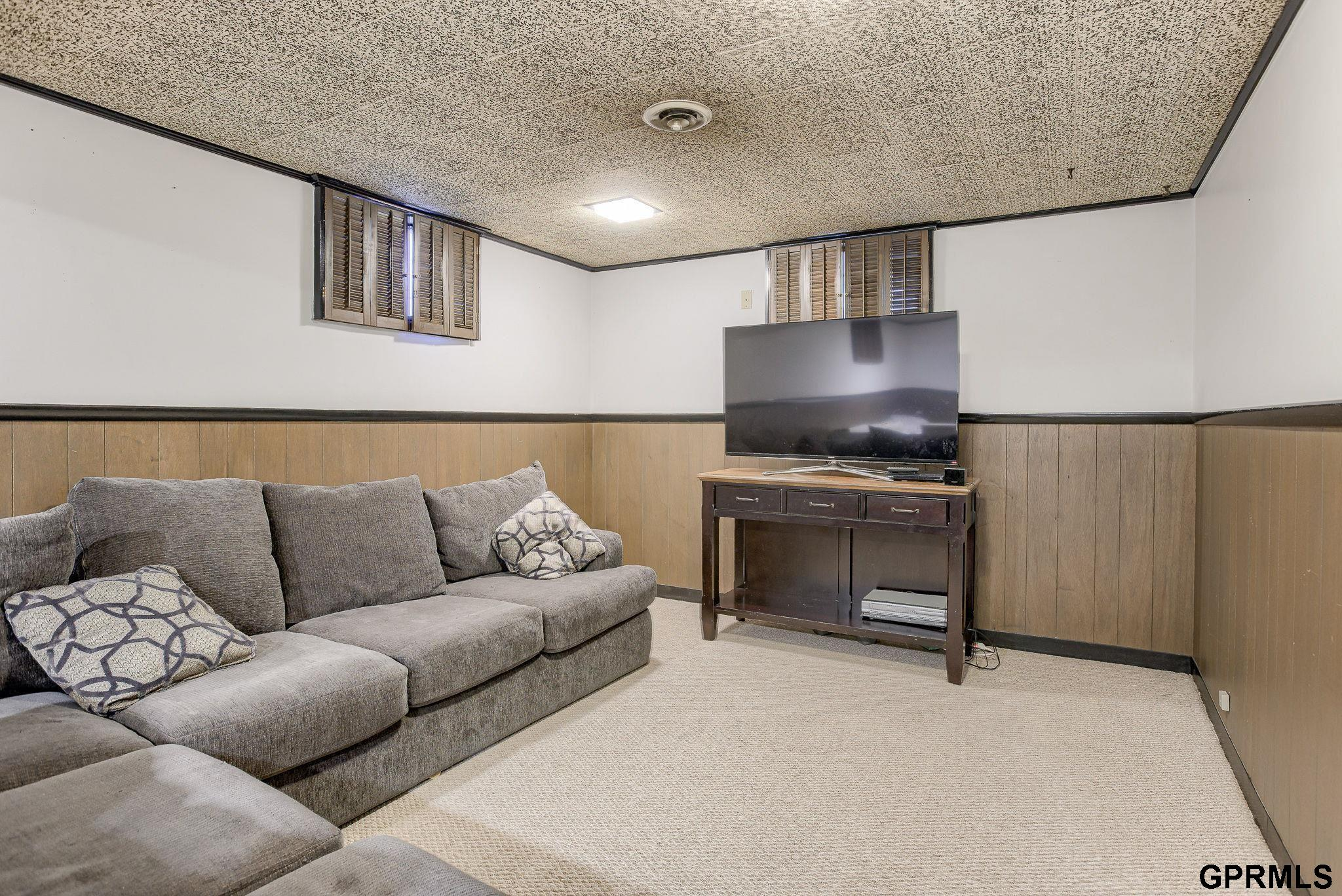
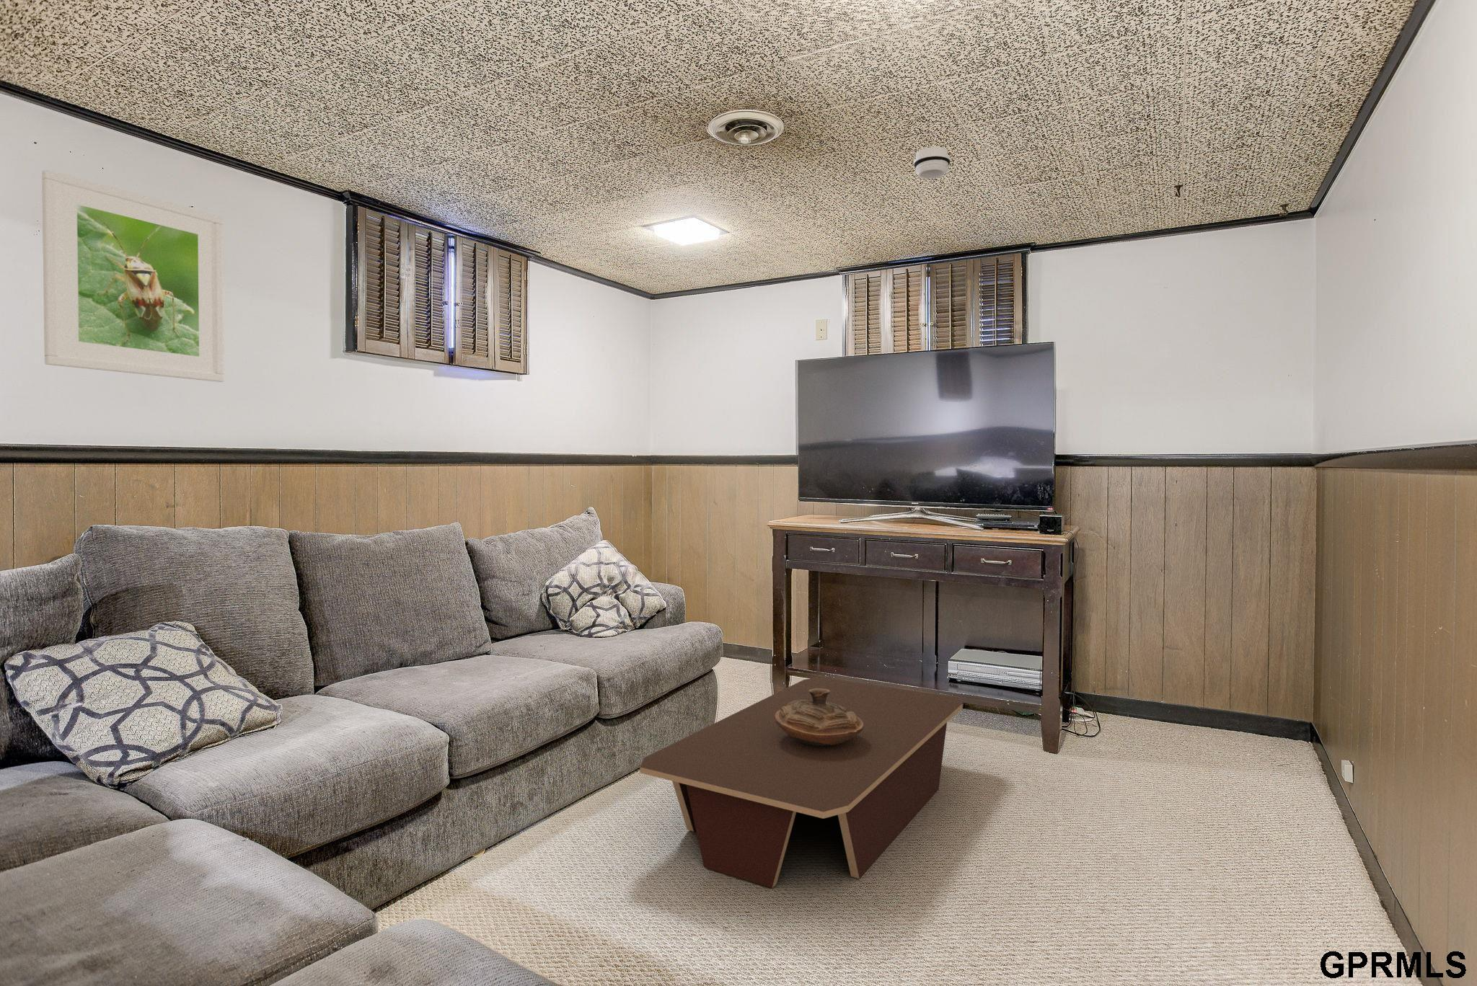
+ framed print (141, 285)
+ decorative bowl (819, 715)
+ smoke detector (932, 163)
+ coffee table (820, 768)
